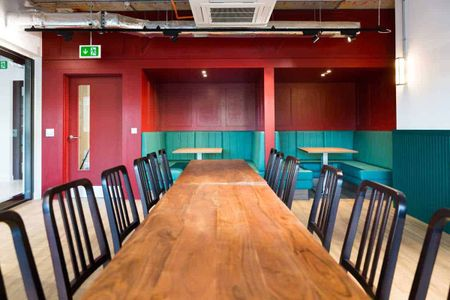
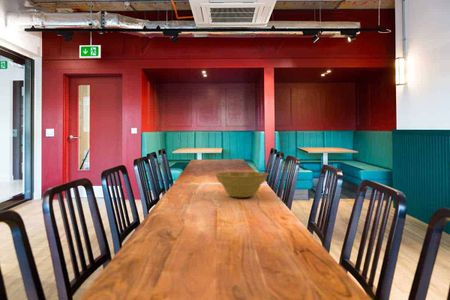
+ planter bowl (241, 184)
